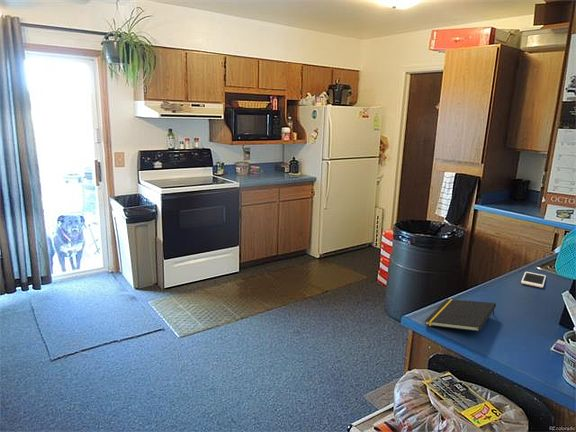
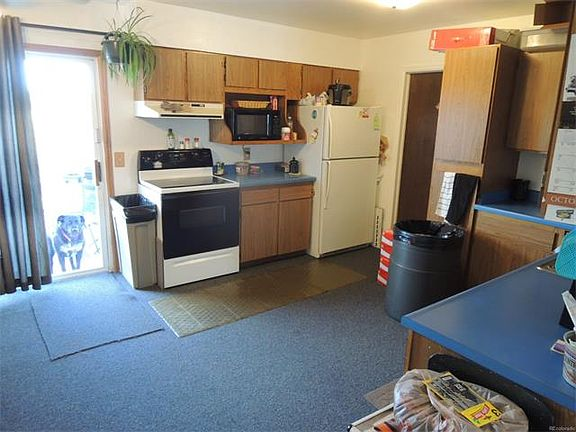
- notepad (461, 313)
- cell phone (533, 279)
